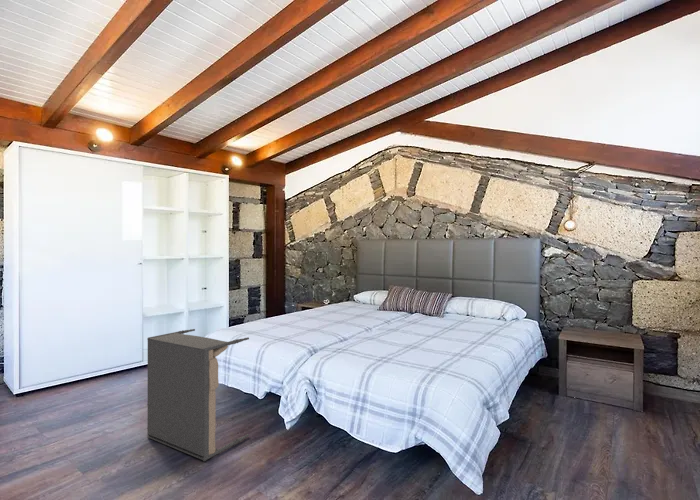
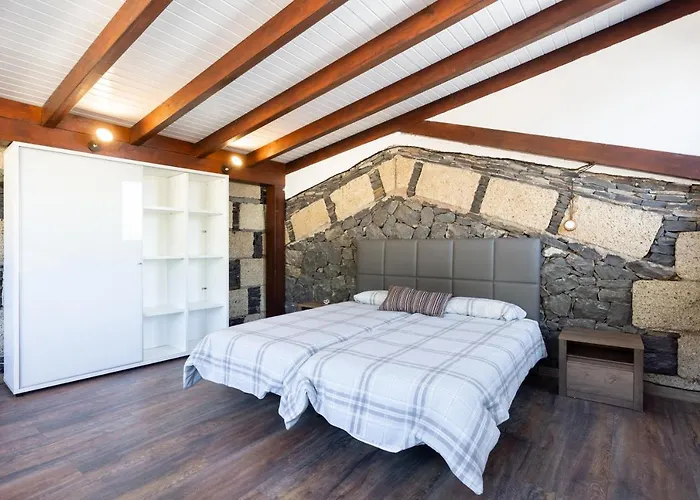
- laundry hamper (198, 387)
